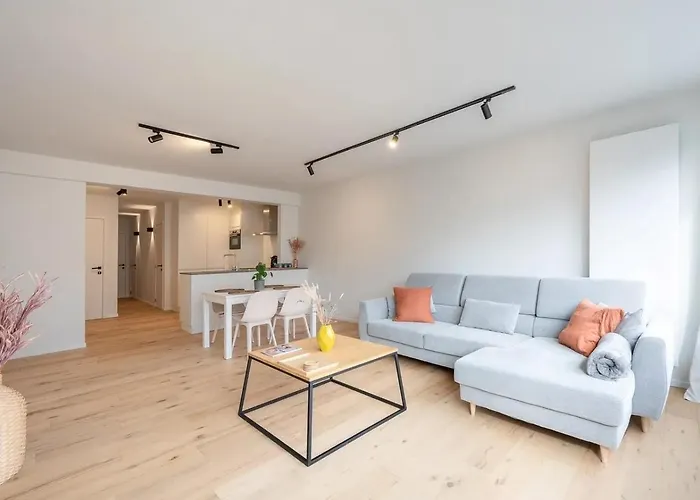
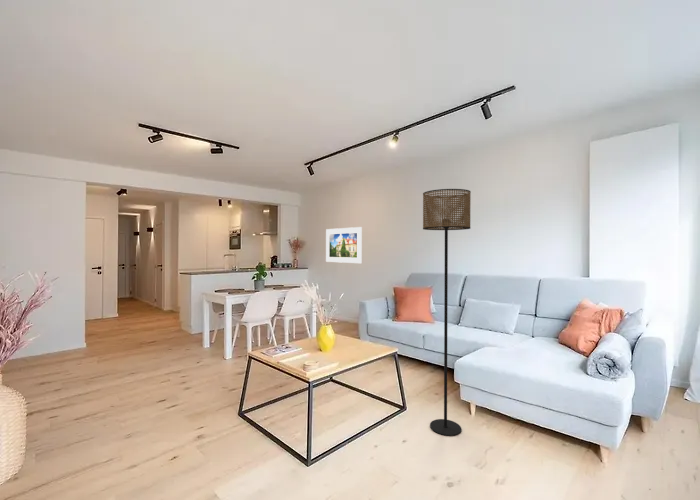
+ floor lamp (445, 310)
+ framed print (342, 245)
